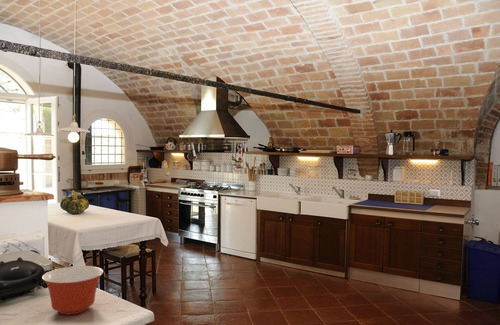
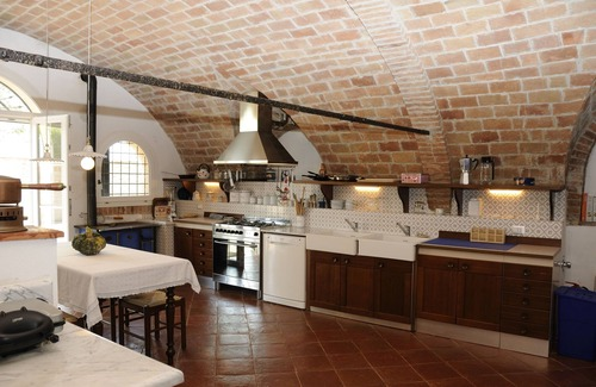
- mixing bowl (73, 291)
